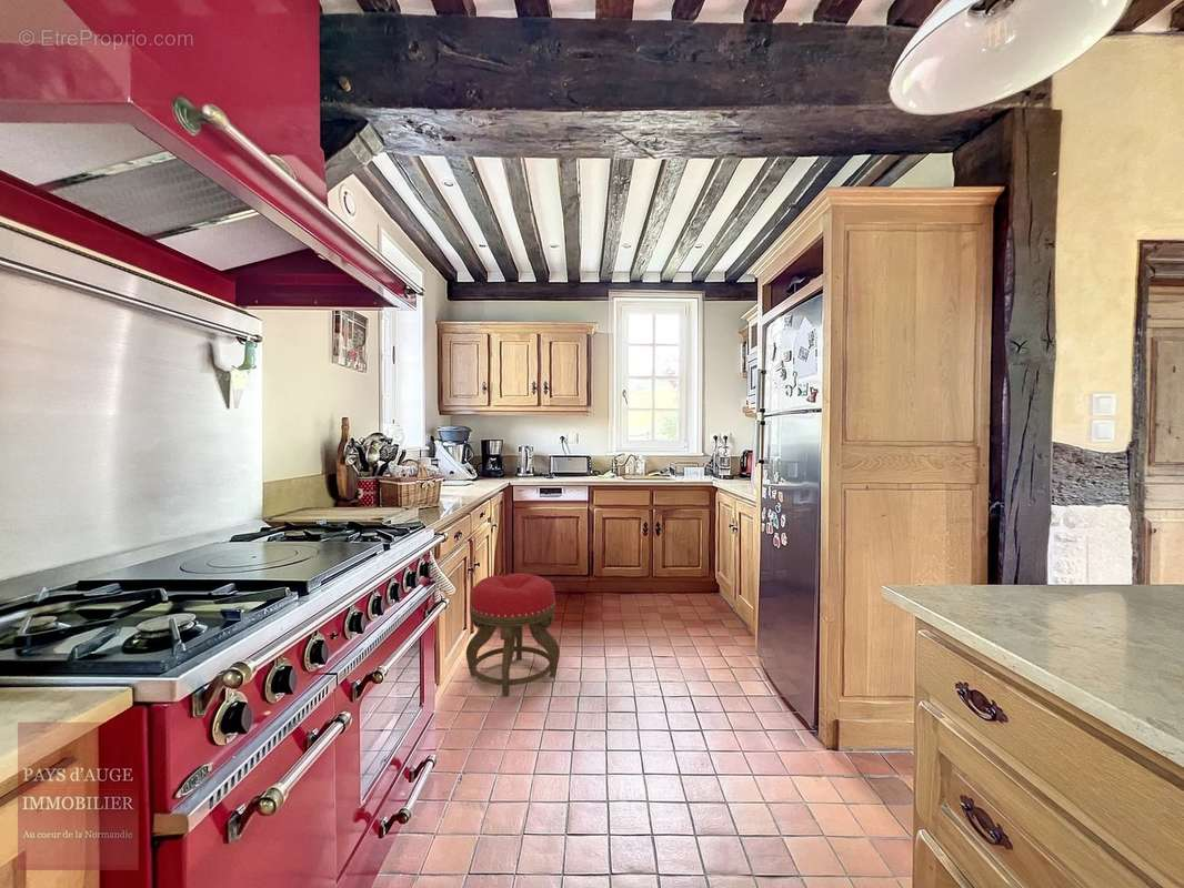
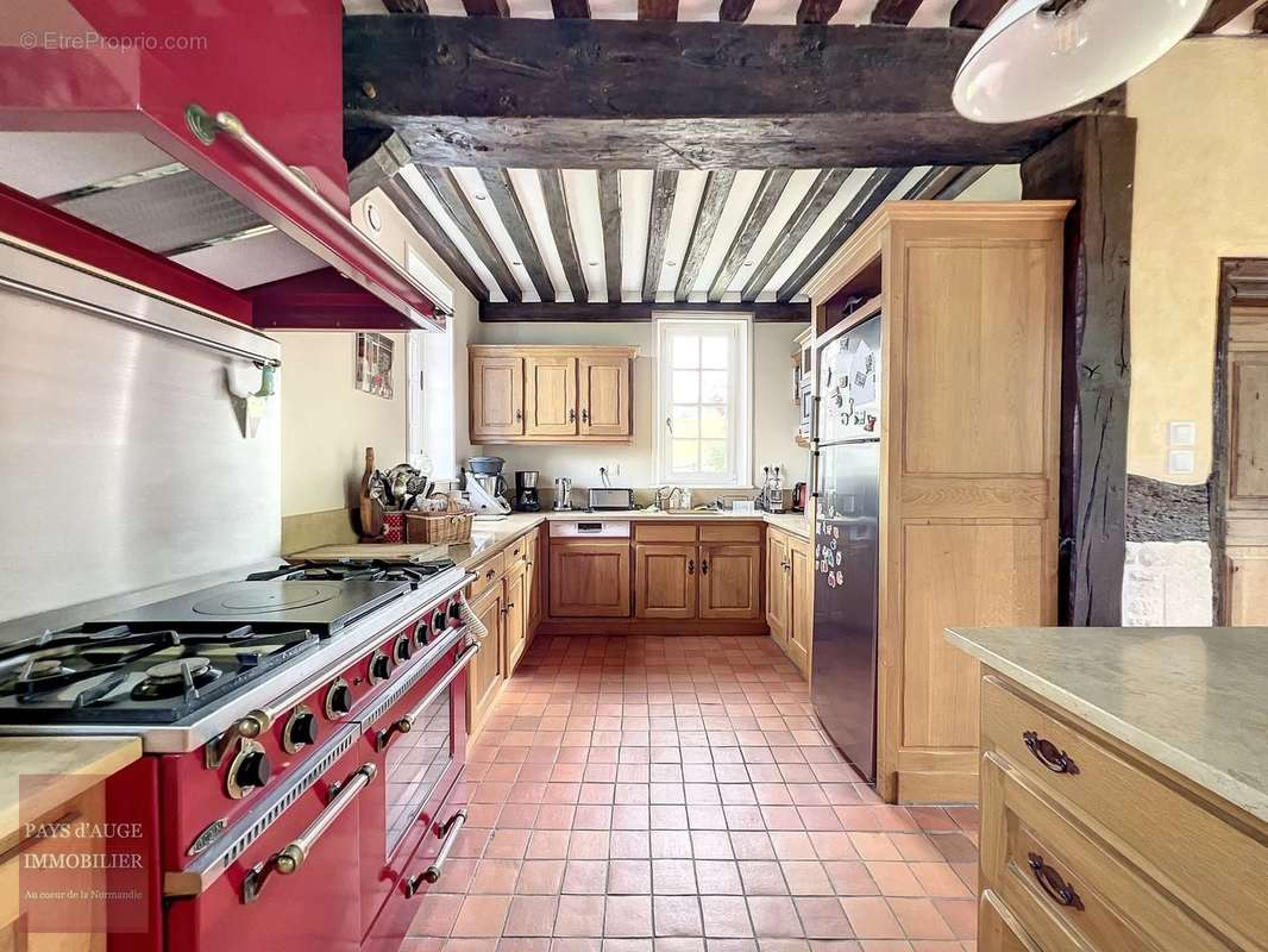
- stool (512, 628)
